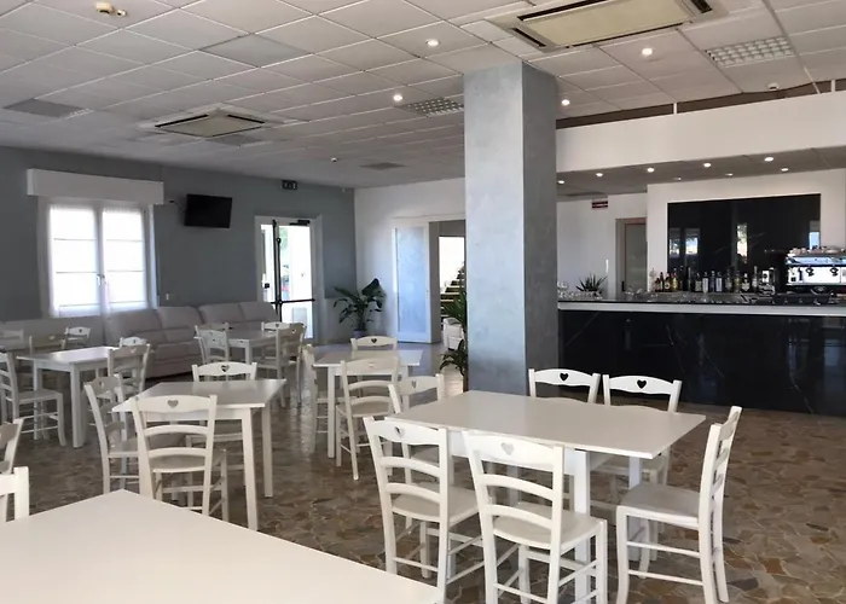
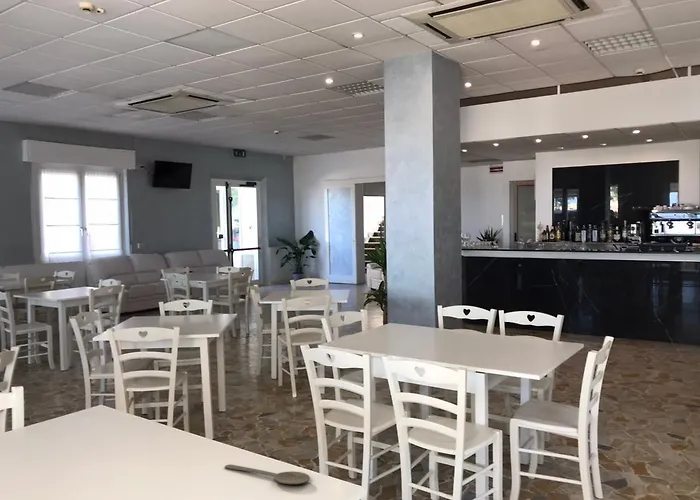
+ wooden spoon (265, 472)
